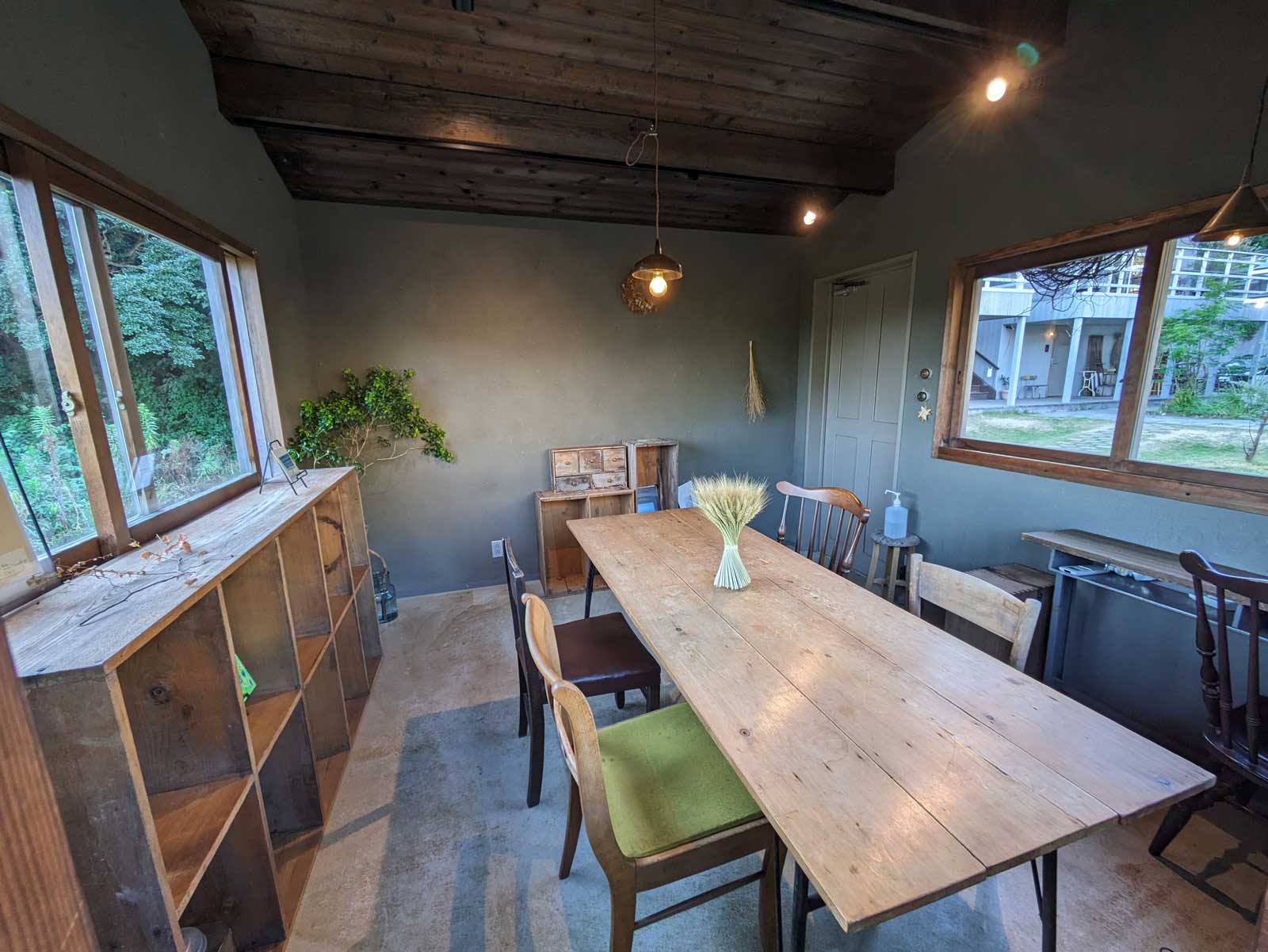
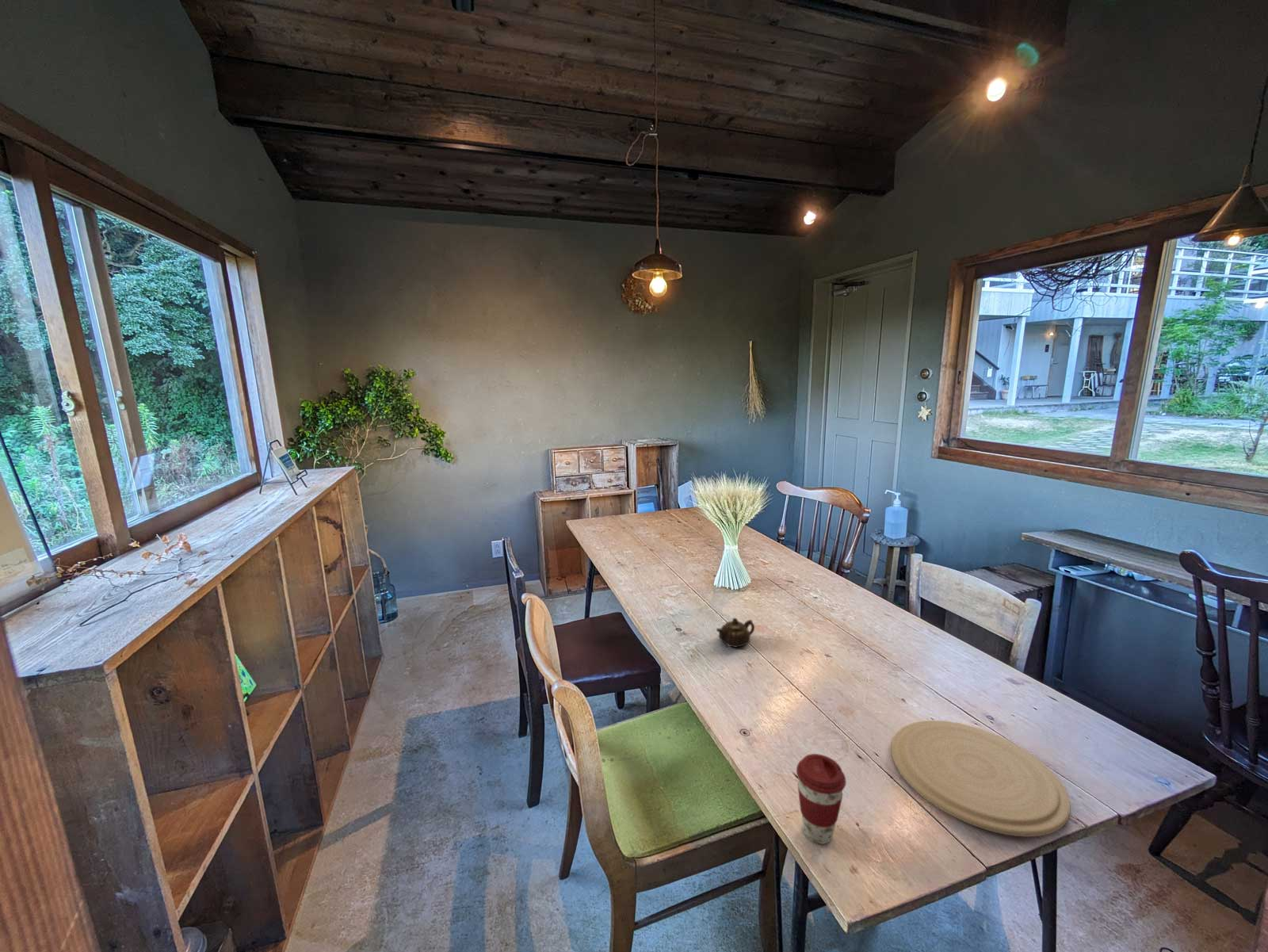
+ coffee cup (819, 800)
+ teapot (735, 630)
+ plate (974, 769)
